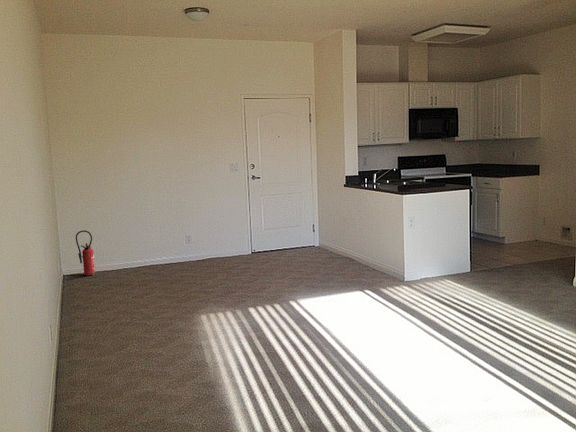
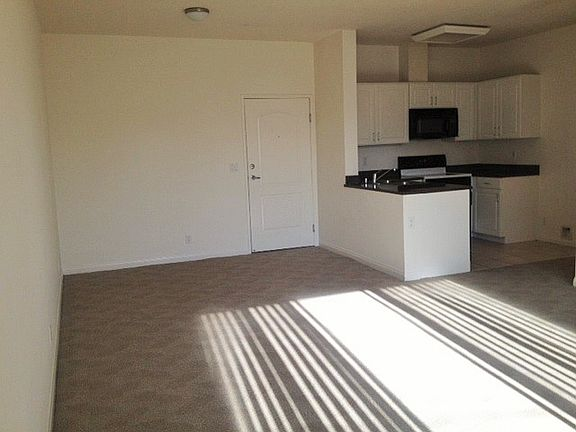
- fire extinguisher (85, 252)
